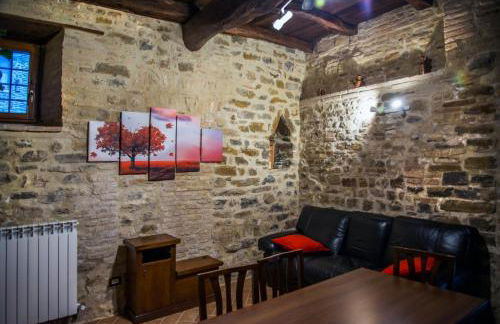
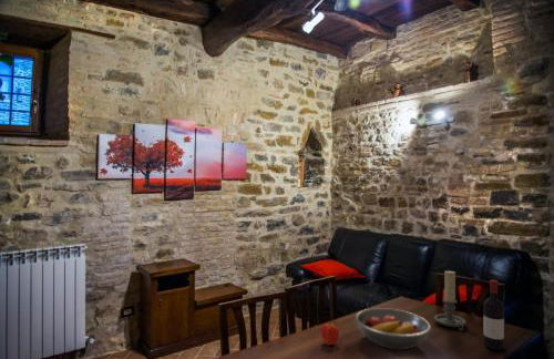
+ wine bottle (493, 314)
+ candle holder (451, 298)
+ fruit bowl (391, 328)
+ apple (329, 332)
